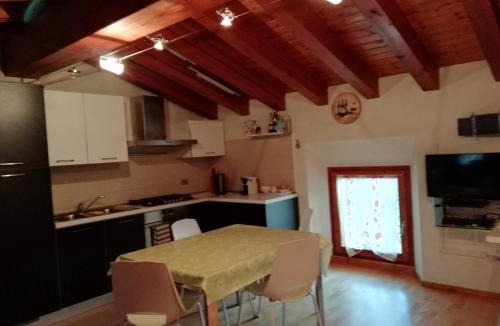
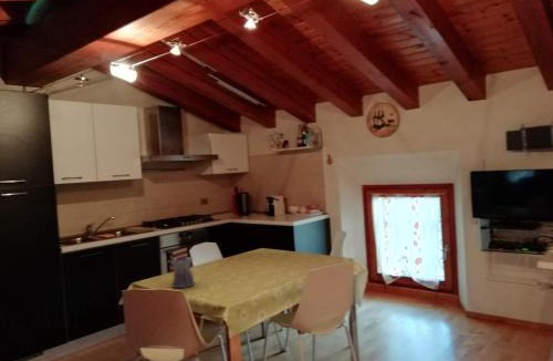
+ teapot (180, 270)
